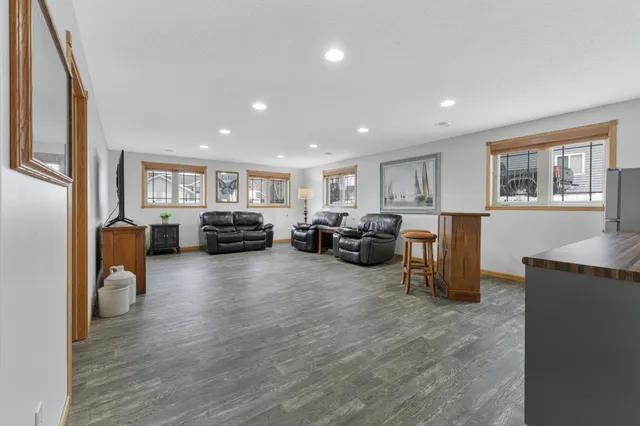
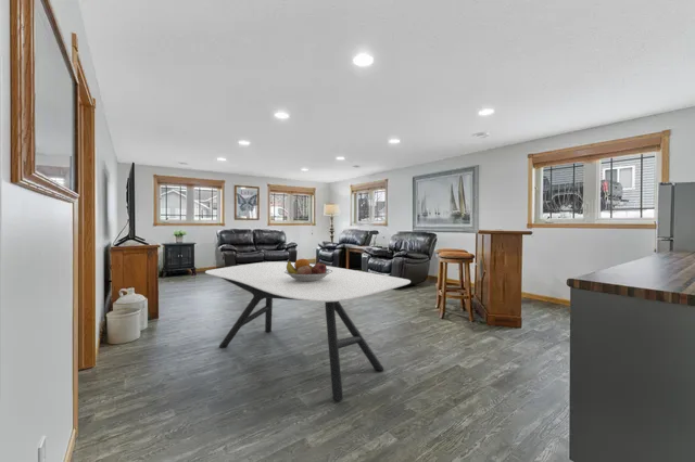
+ dining table (296, 299)
+ fruit bowl (308, 268)
